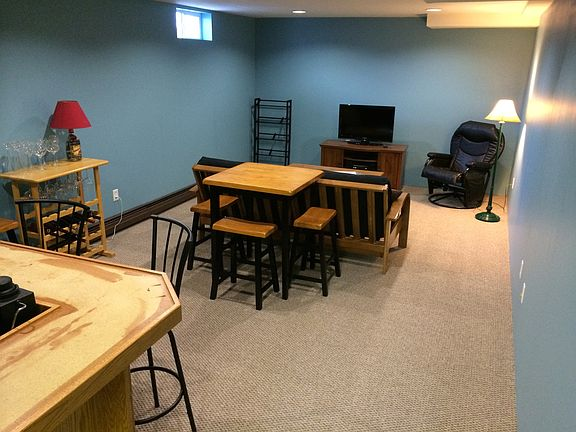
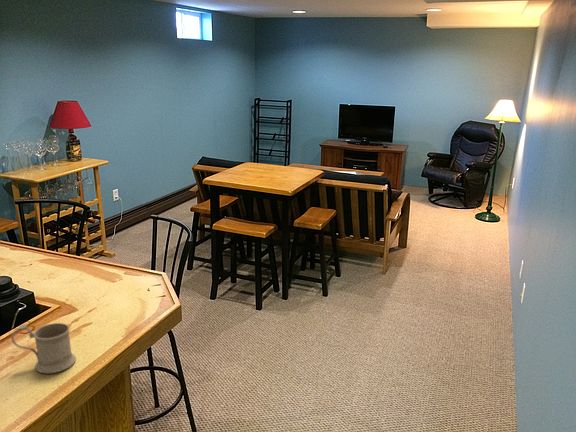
+ mug (43, 344)
